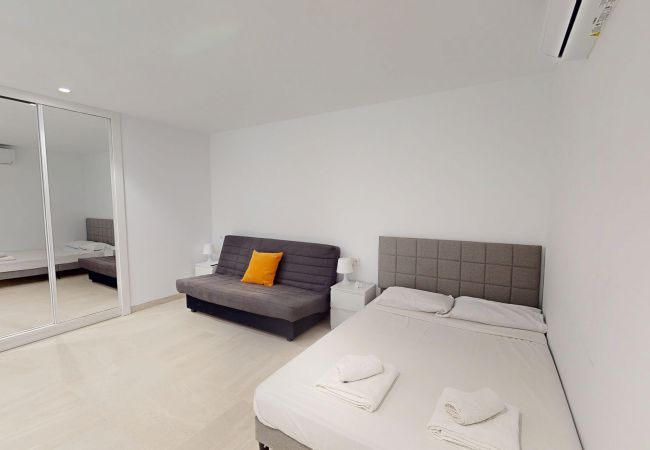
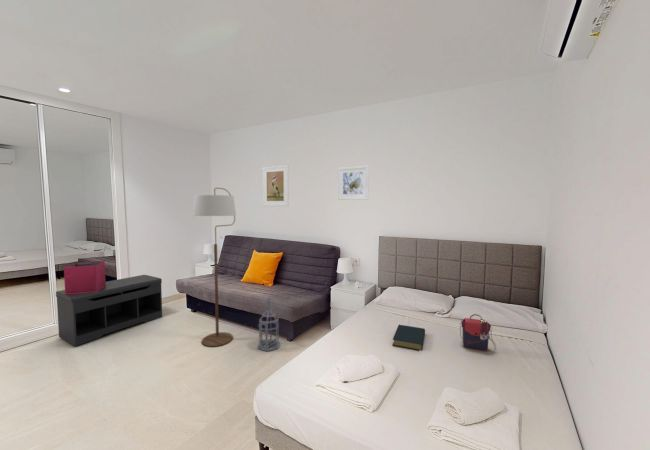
+ lantern (268, 322)
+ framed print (275, 186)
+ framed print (353, 183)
+ hardback book (409, 336)
+ handbag (477, 326)
+ bench (114, 305)
+ floor lamp (216, 264)
+ storage bin (85, 276)
